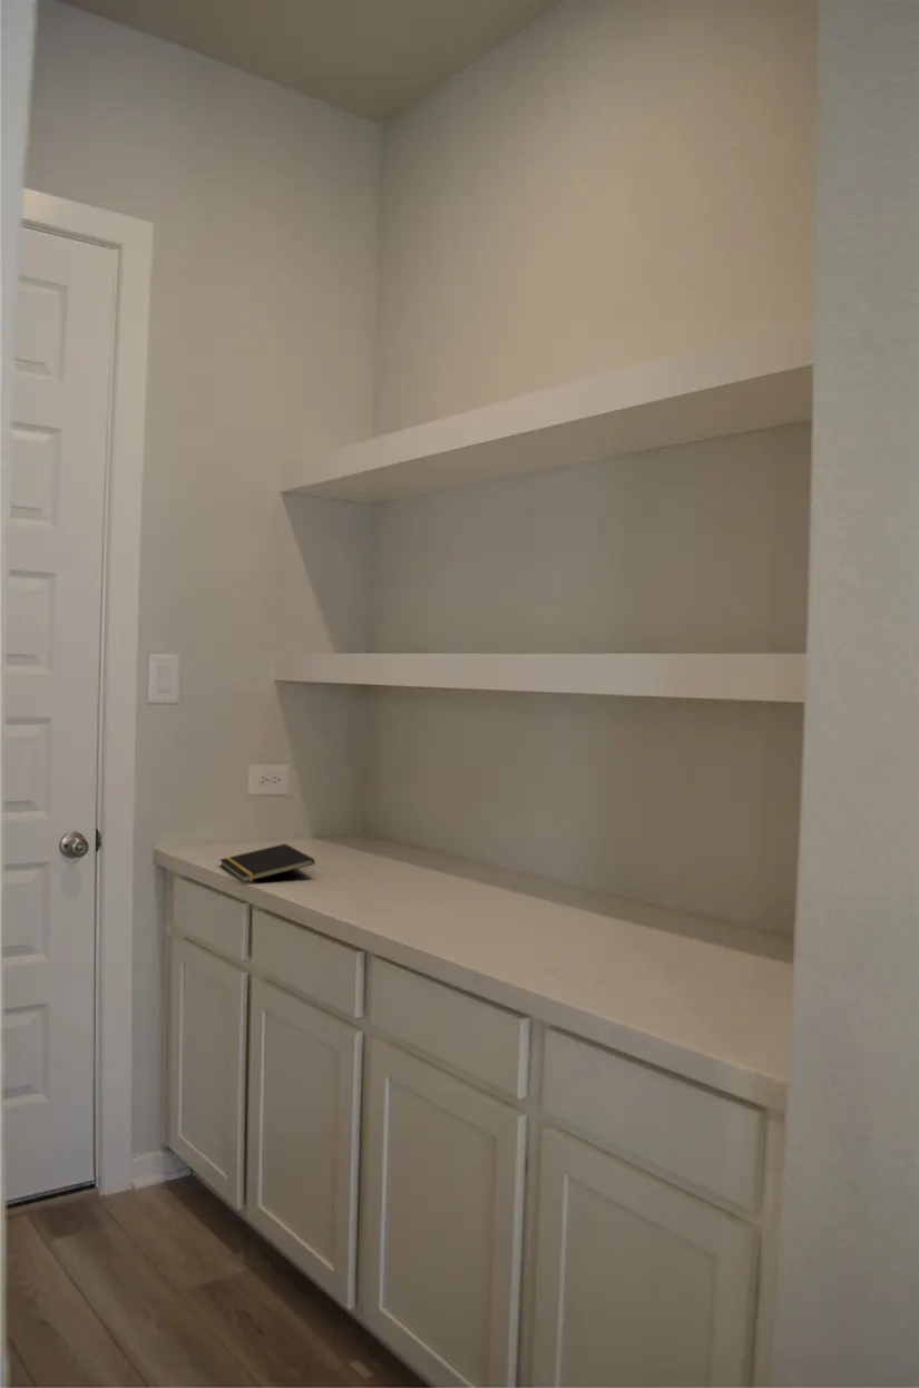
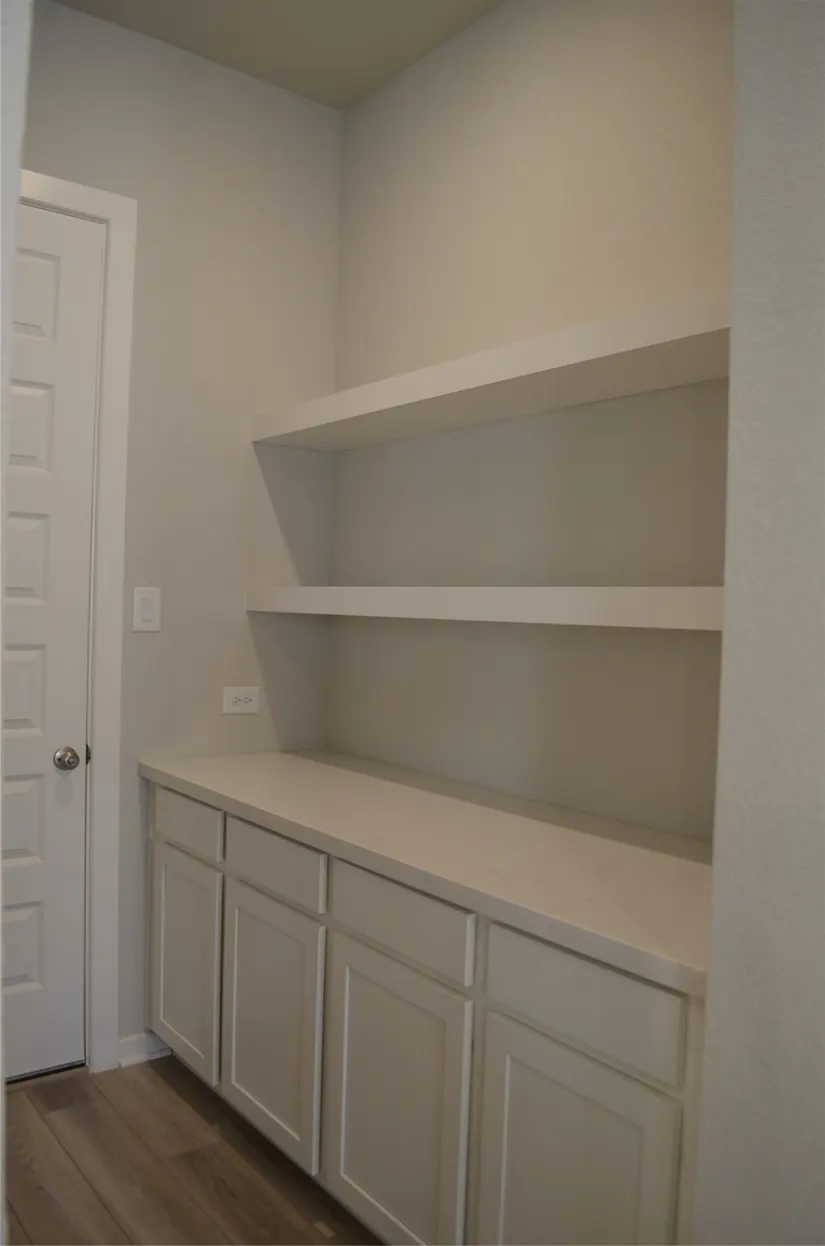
- notepad (265, 861)
